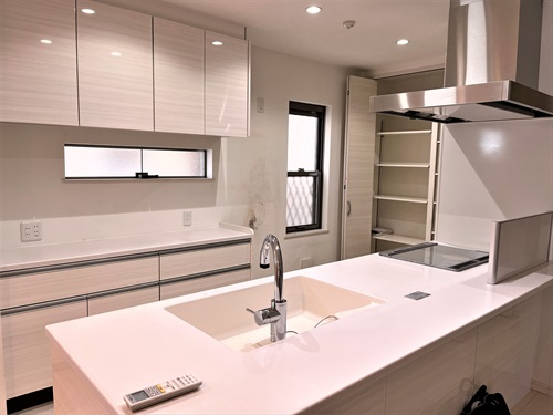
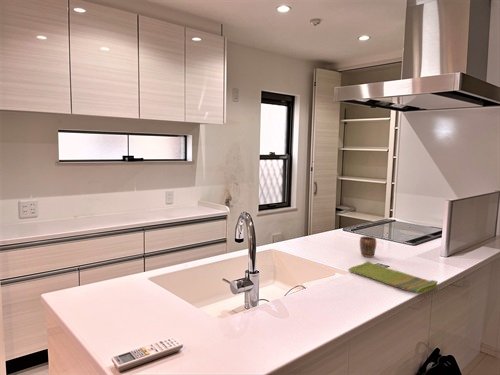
+ mug (367, 246)
+ dish towel (390, 276)
